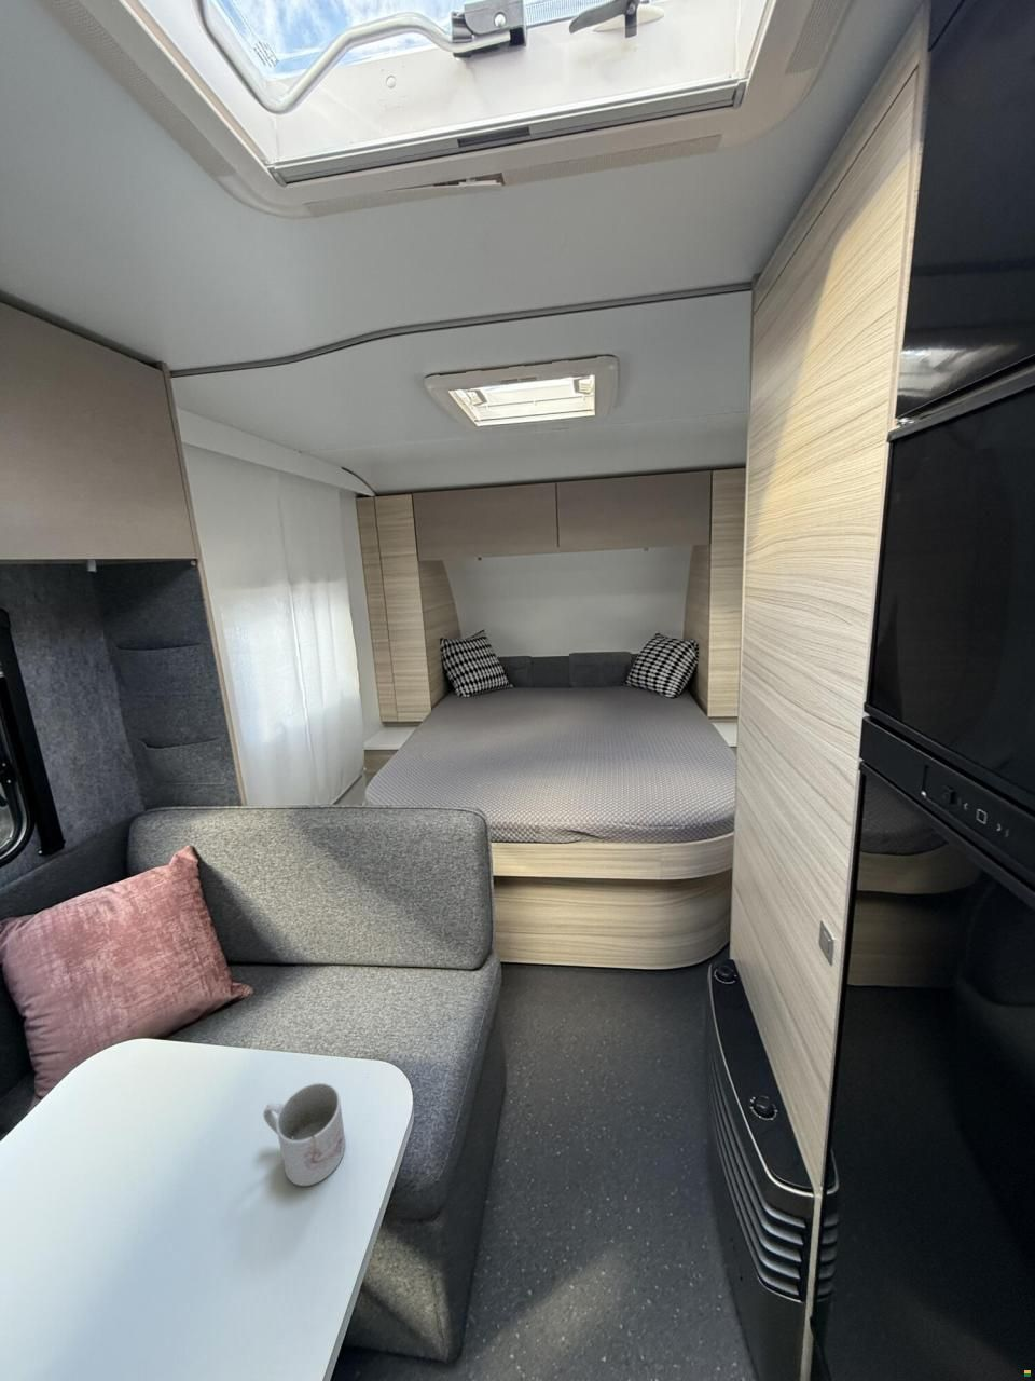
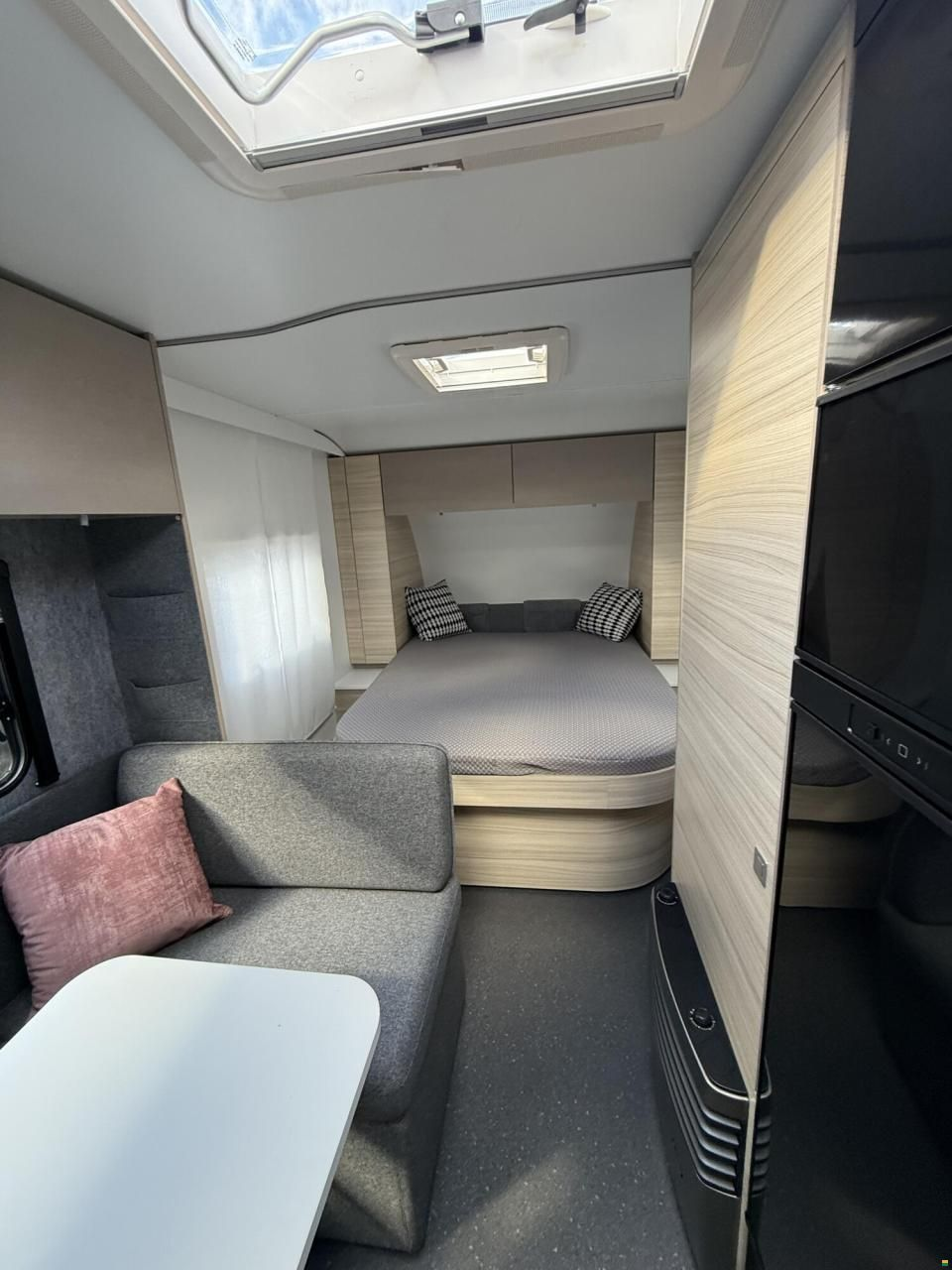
- mug (303, 1131)
